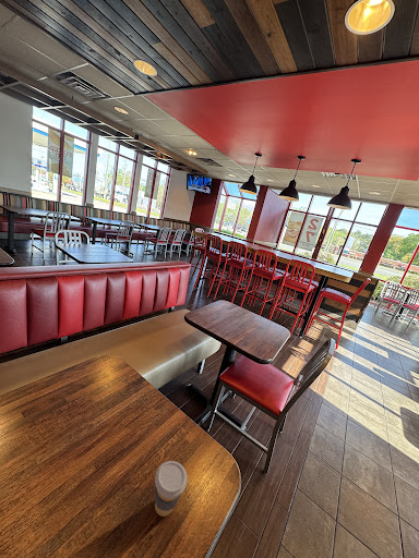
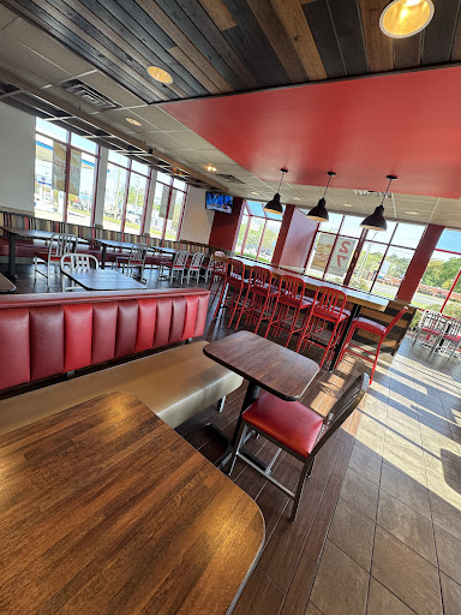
- coffee cup (168, 490)
